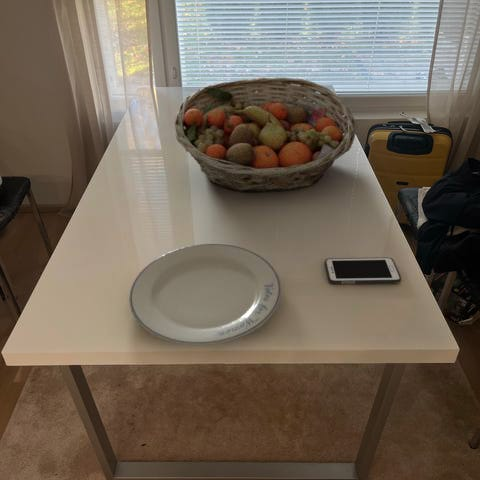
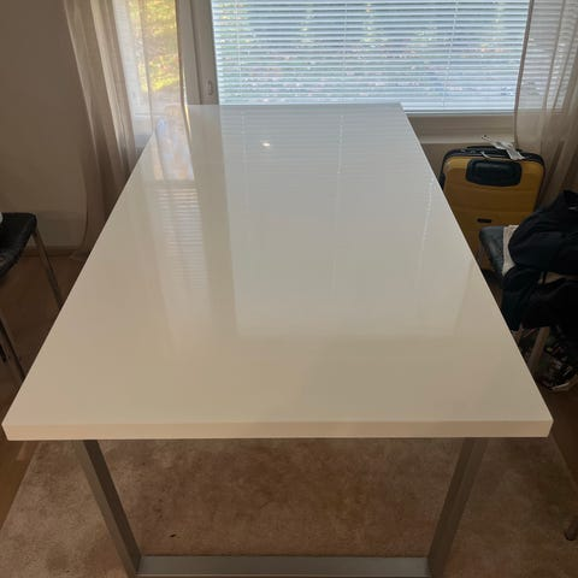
- chinaware (206, 291)
- fruit basket (264, 133)
- cell phone (361, 270)
